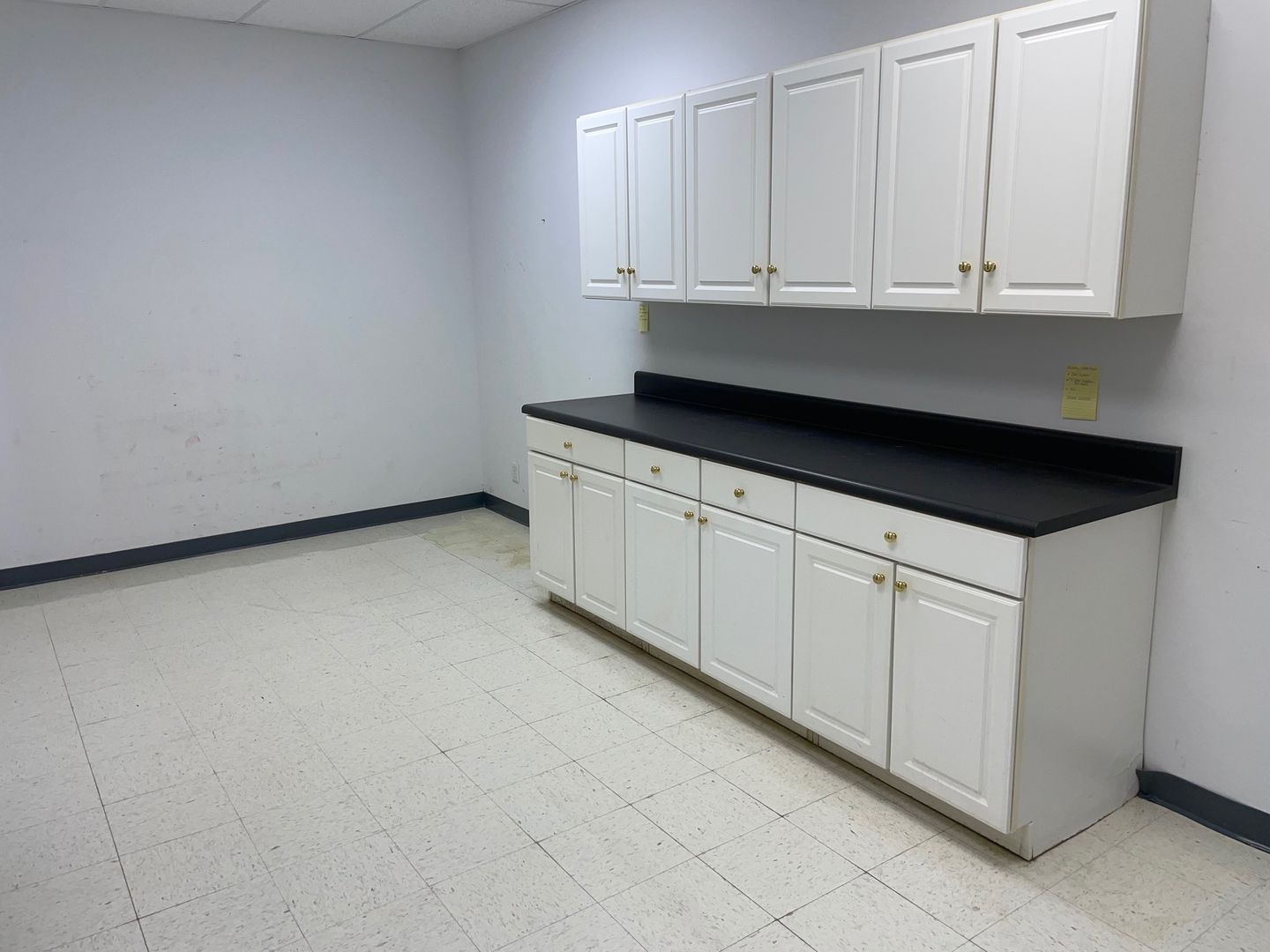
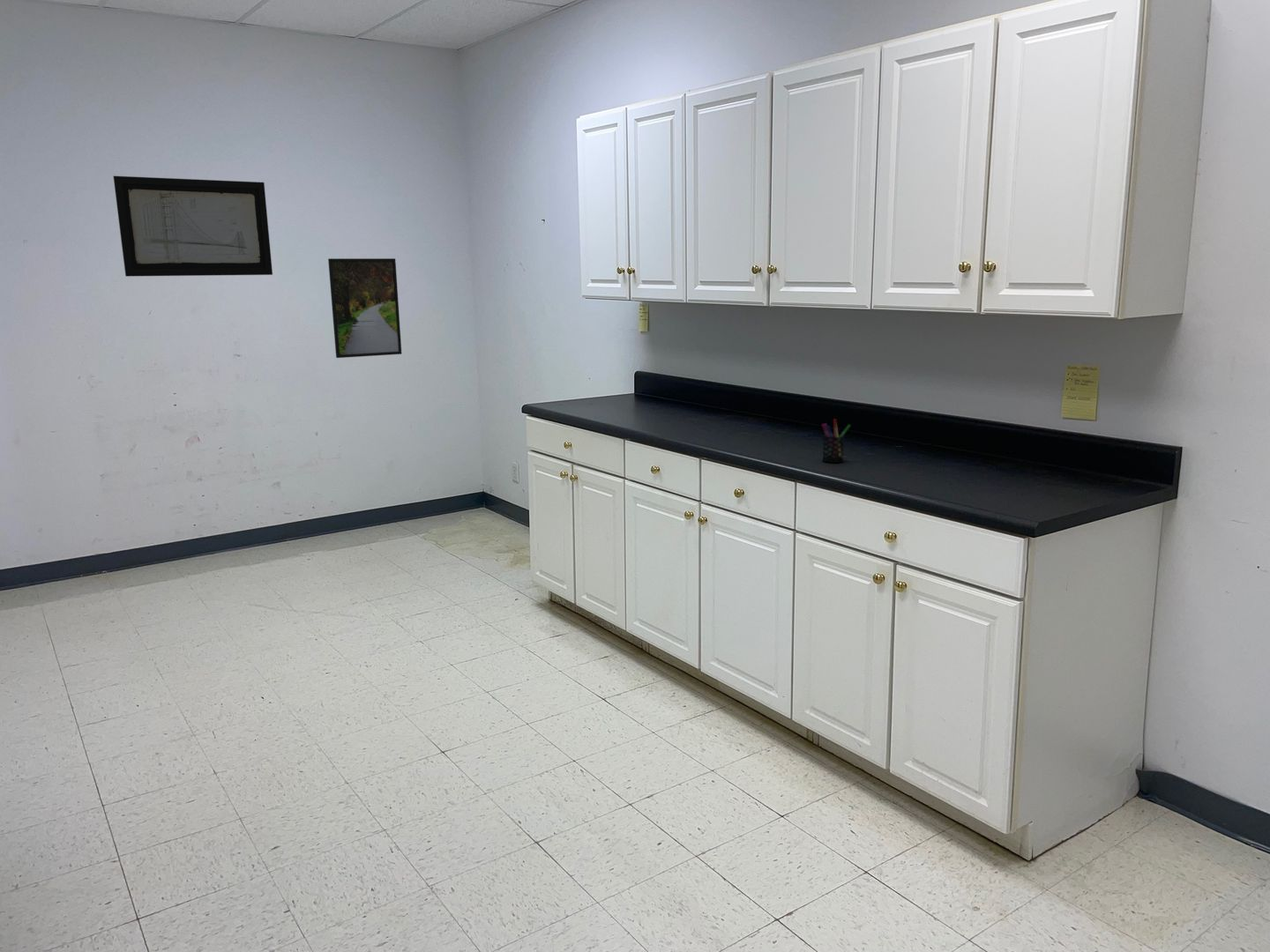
+ pen holder (836, 439)
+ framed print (366, 308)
+ wall art (197, 227)
